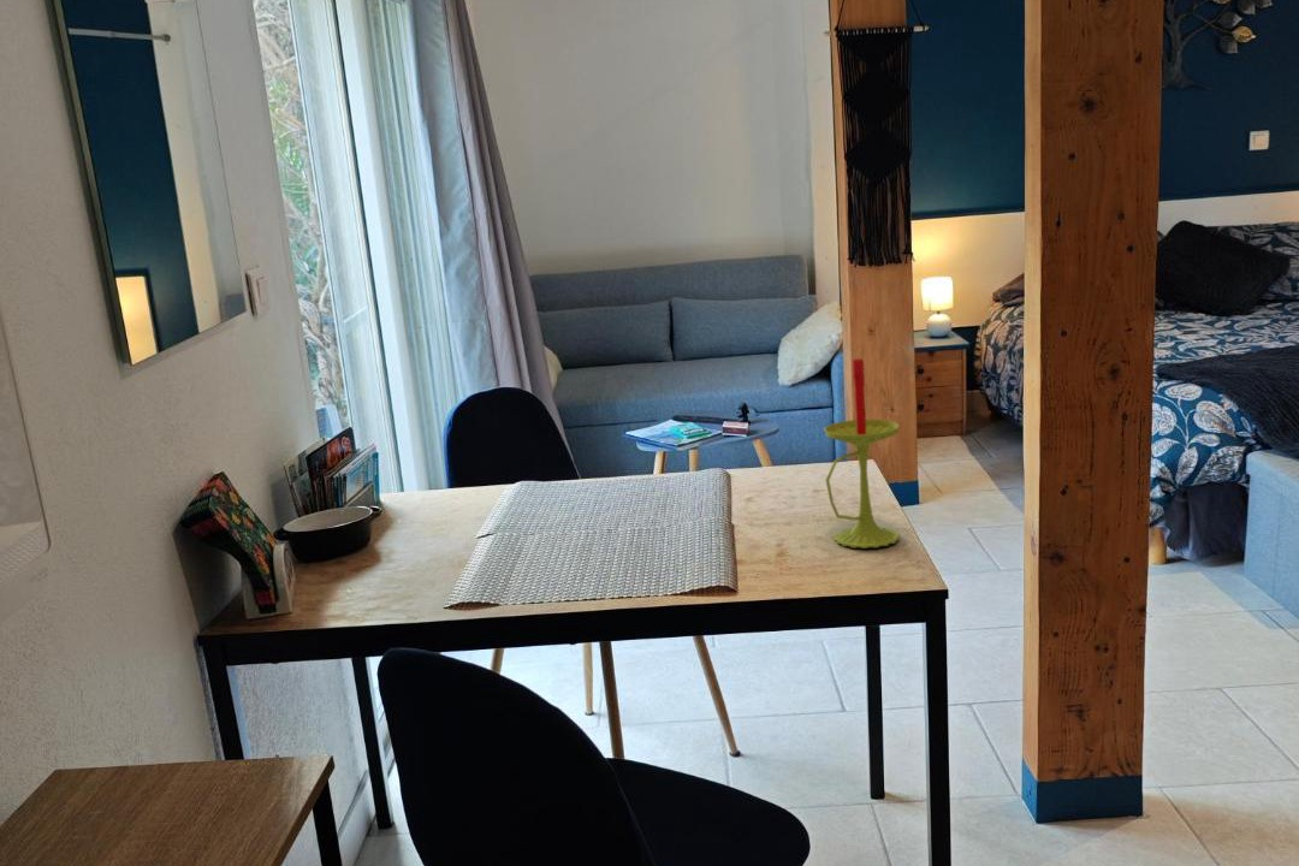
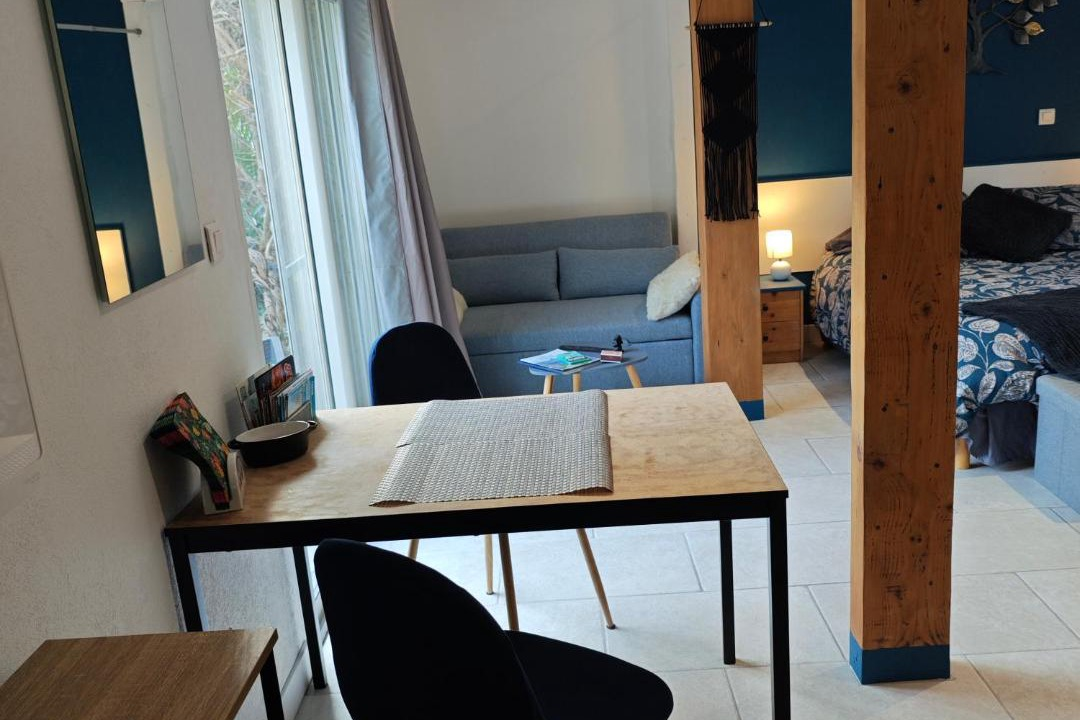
- candle (860, 447)
